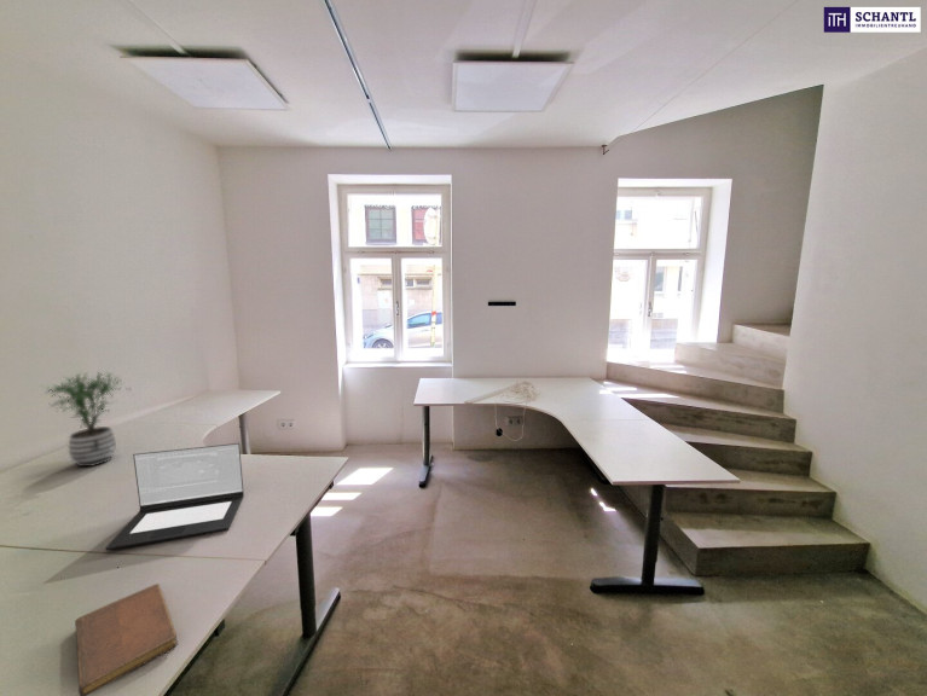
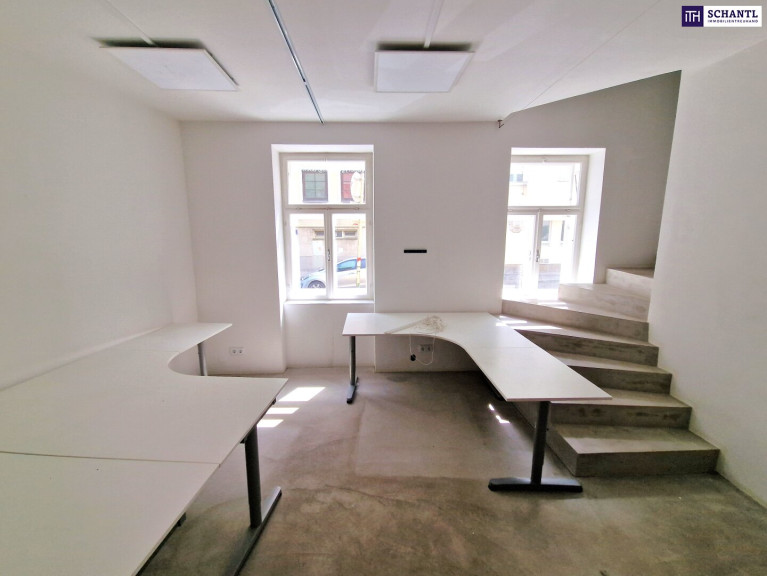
- potted plant (88, 418)
- laptop (179, 491)
- notebook (124, 631)
